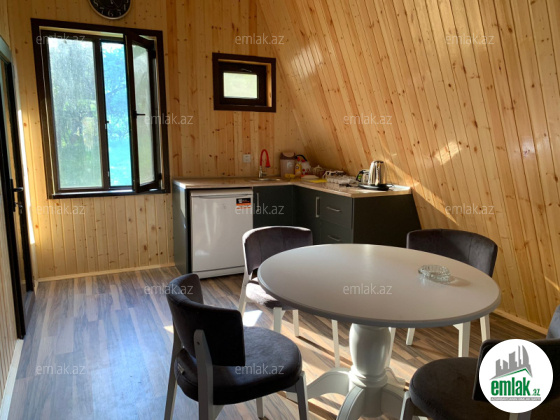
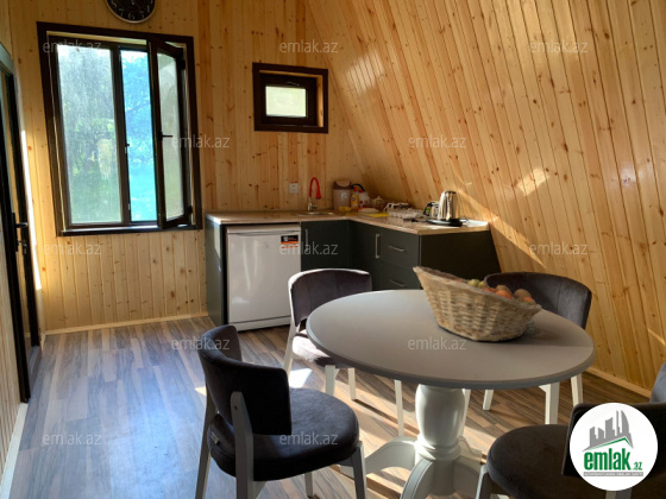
+ fruit basket (473, 297)
